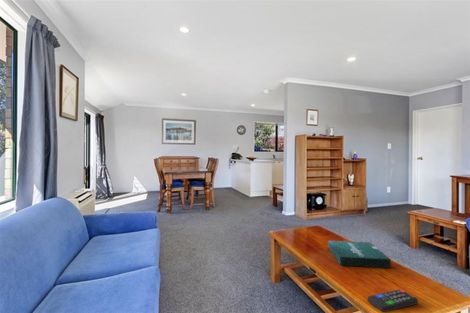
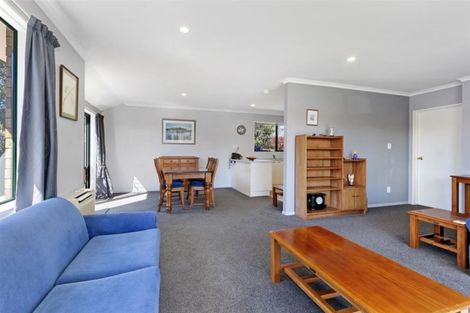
- remote control (392, 299)
- pizza box (356, 252)
